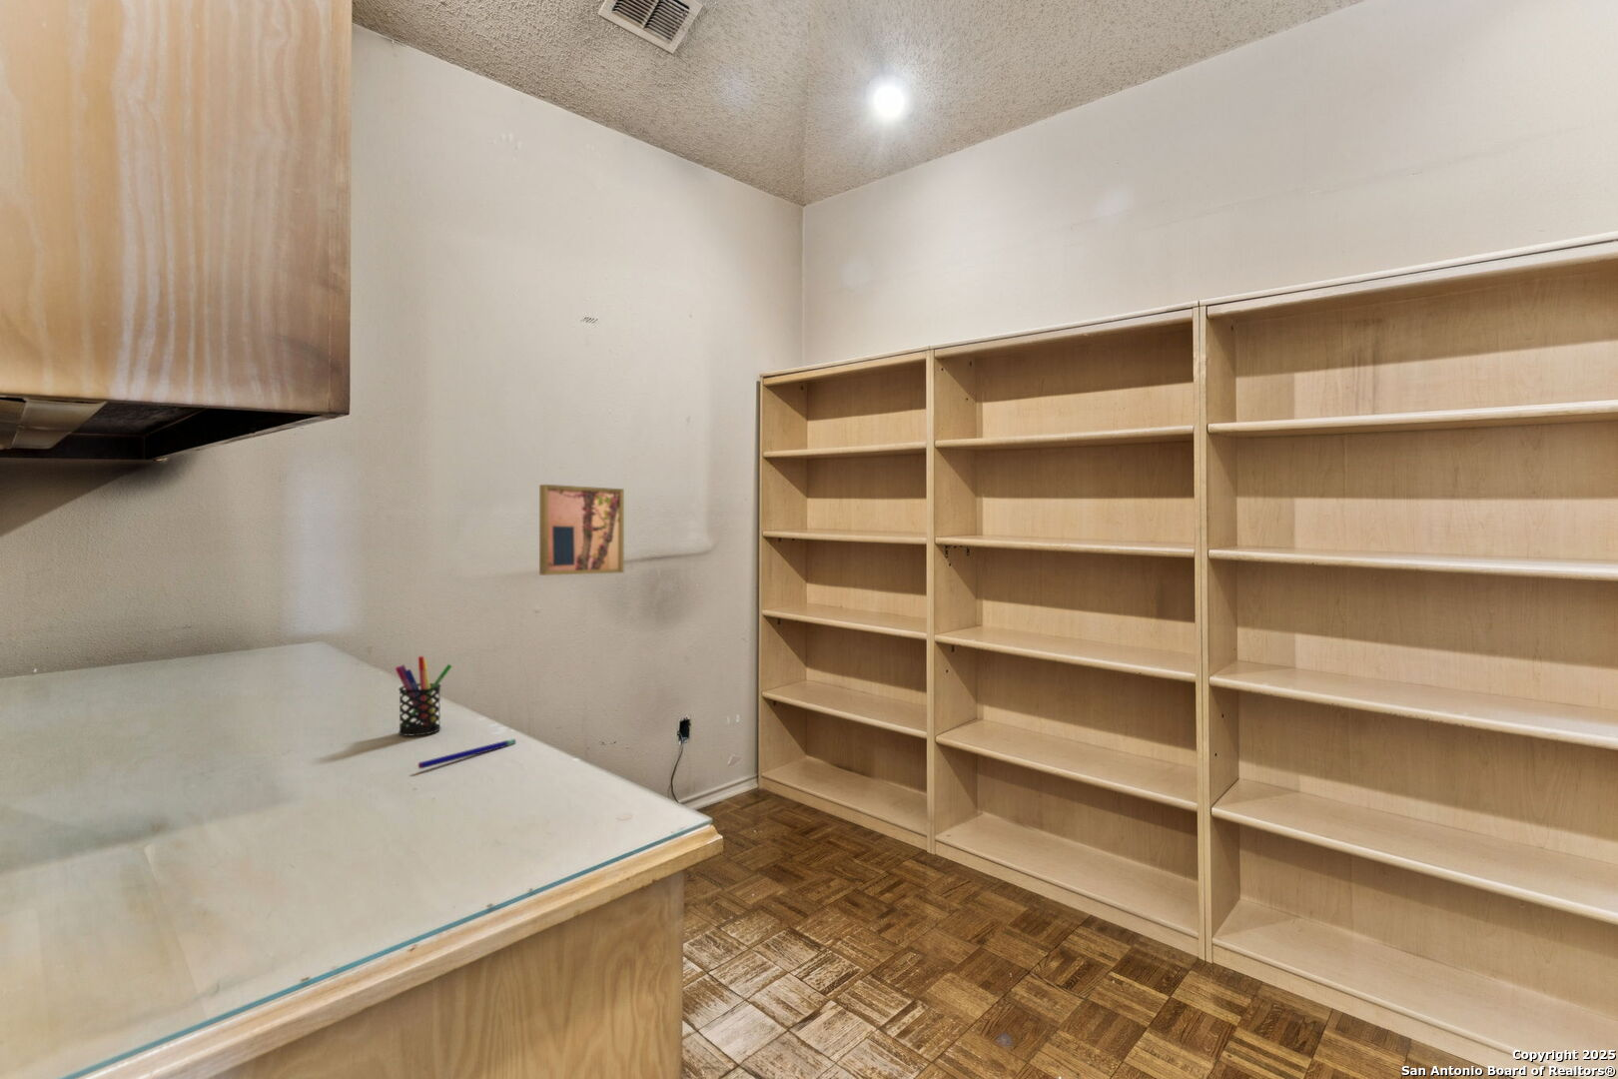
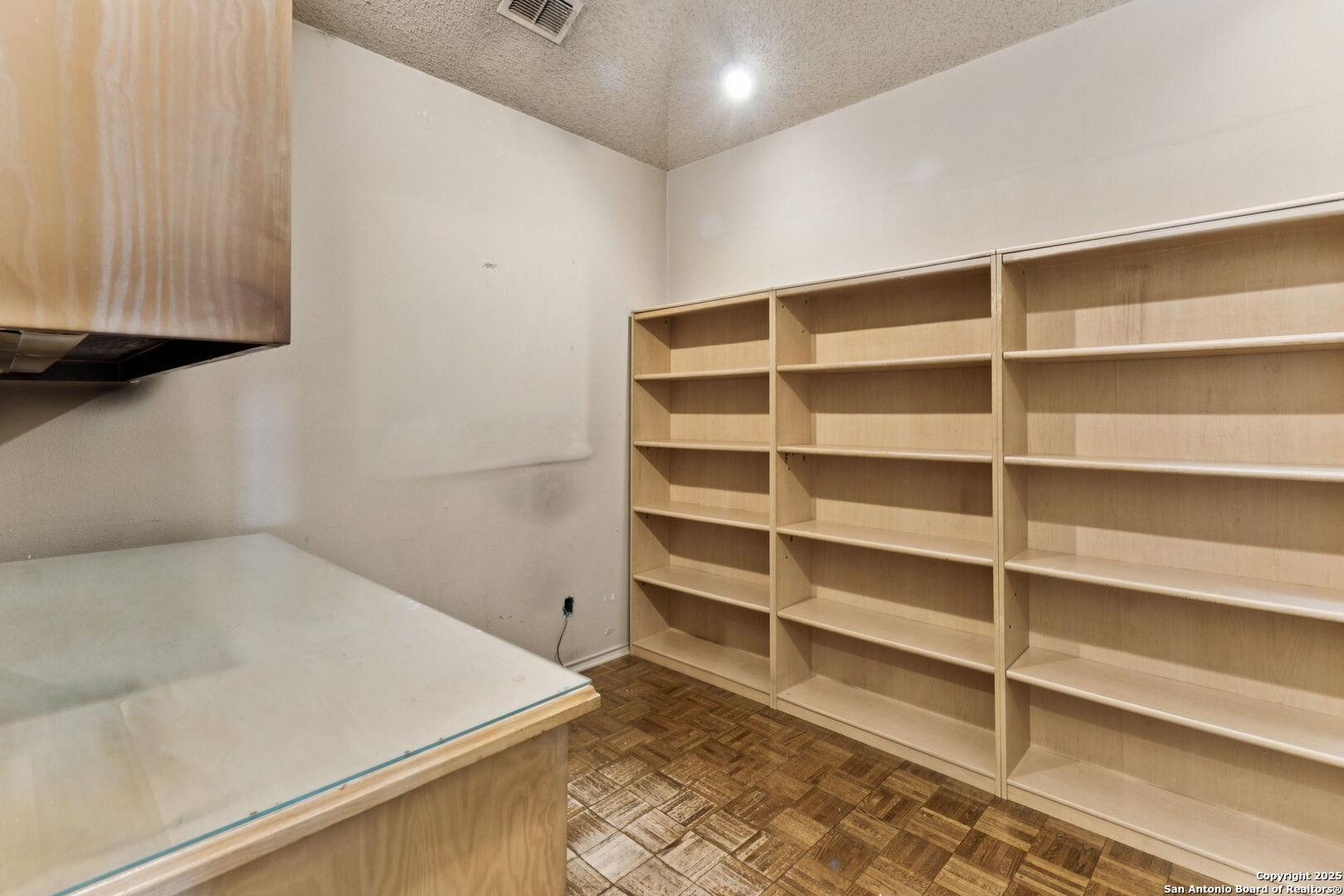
- wall art (583, 530)
- pen (470, 753)
- pen holder (425, 692)
